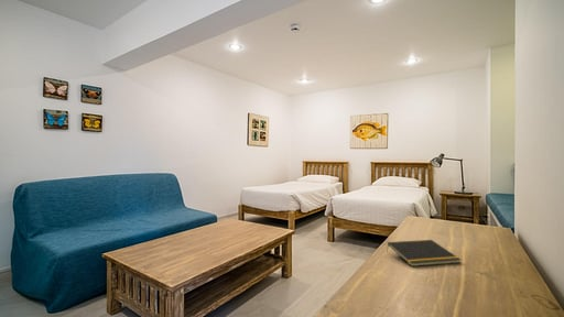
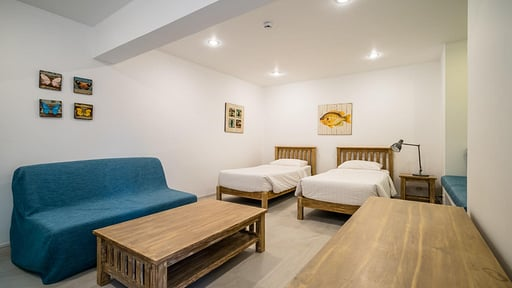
- notepad (422, 251)
